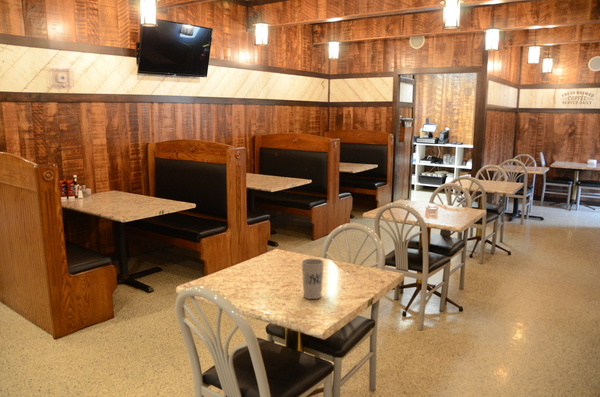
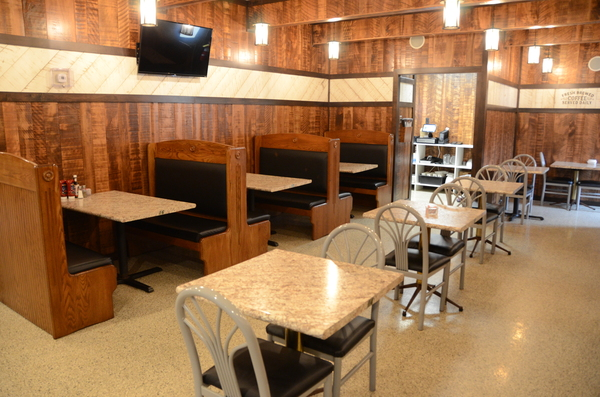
- cup (312, 278)
